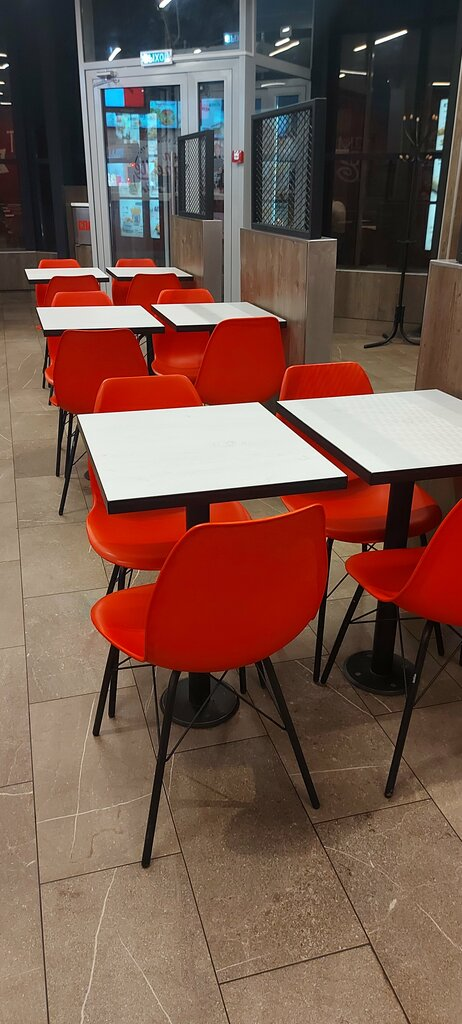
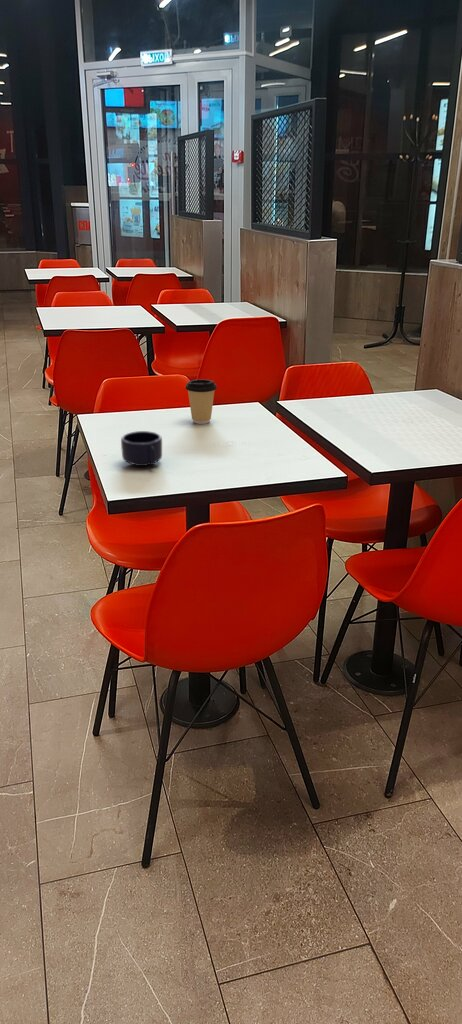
+ coffee cup (201, 401)
+ mug (143, 451)
